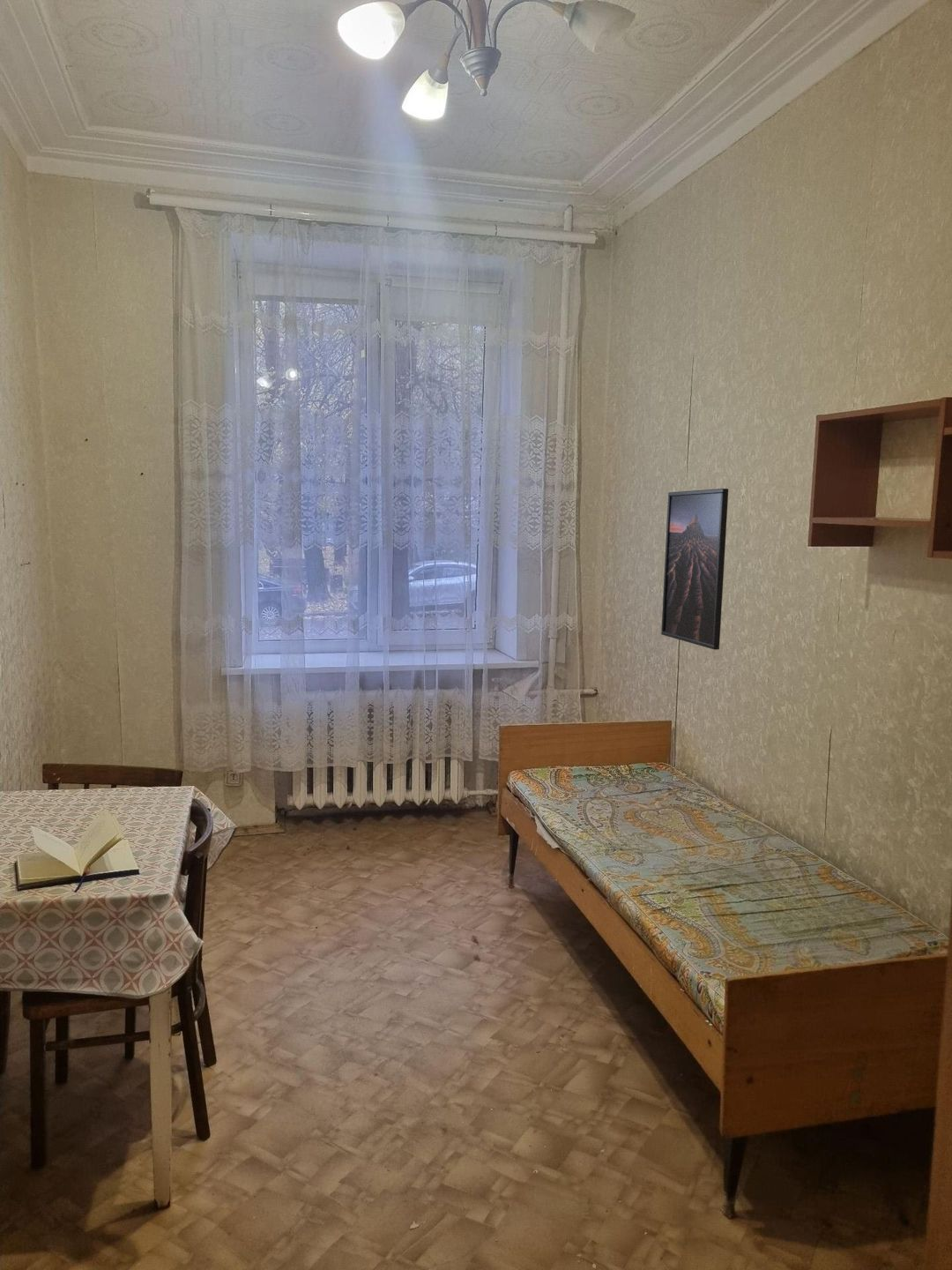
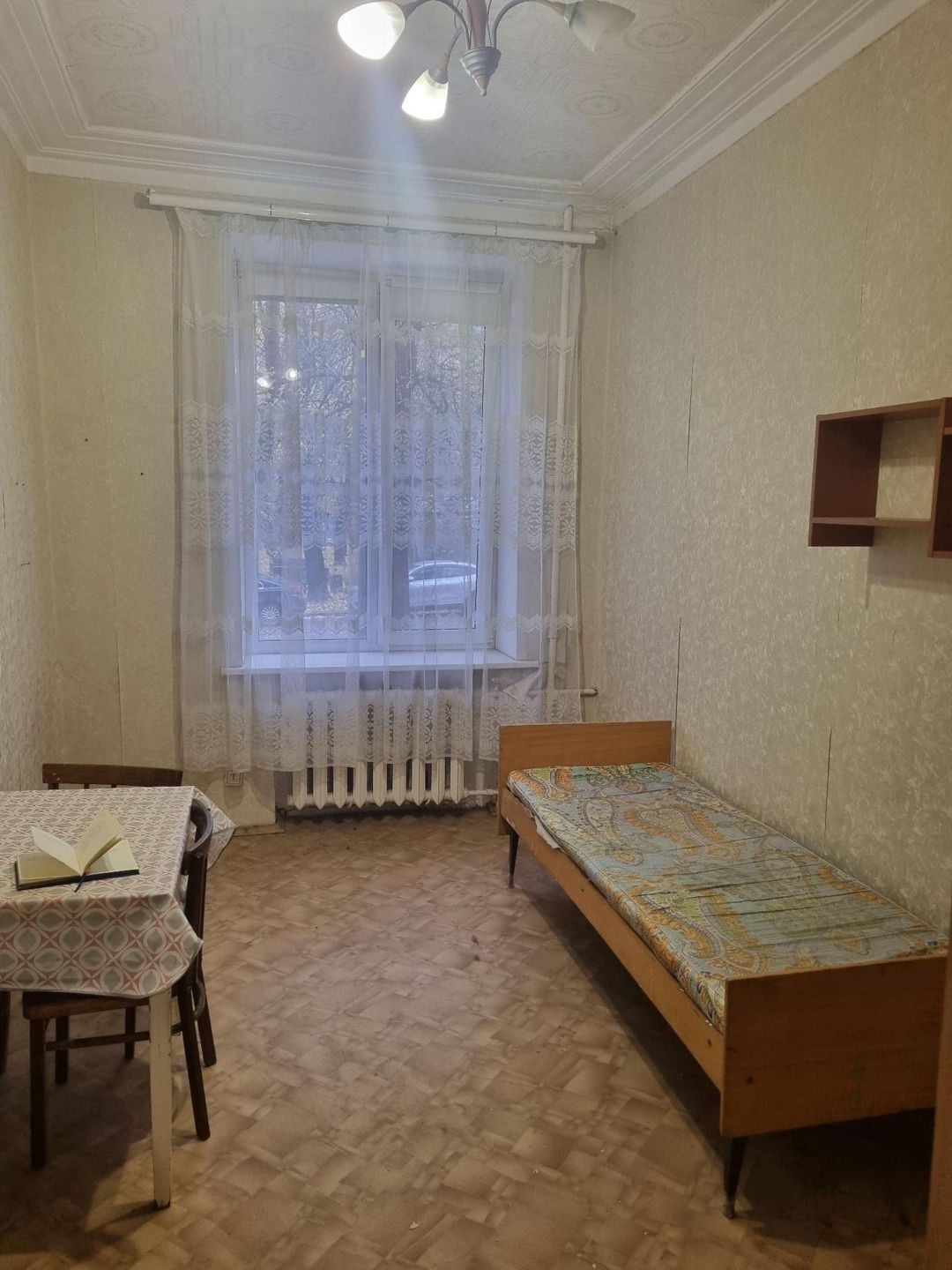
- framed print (692, 566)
